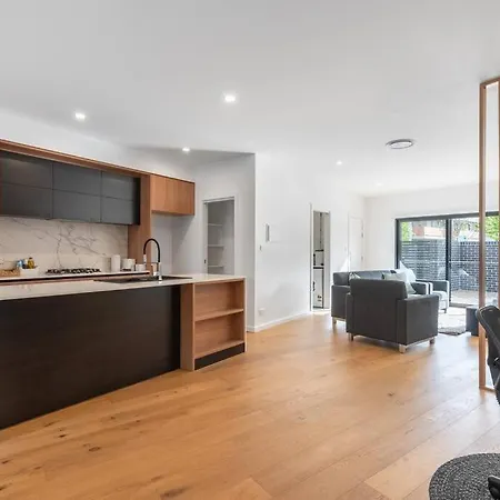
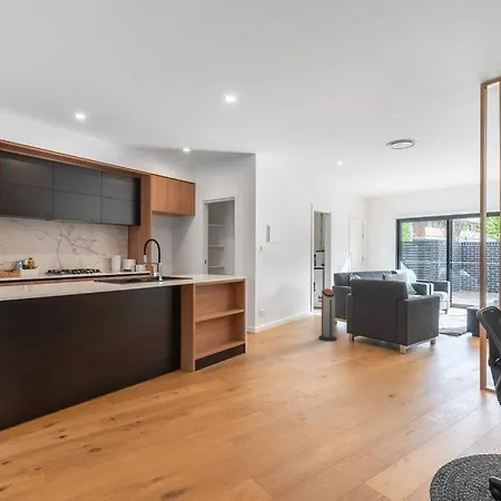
+ air purifier (327, 313)
